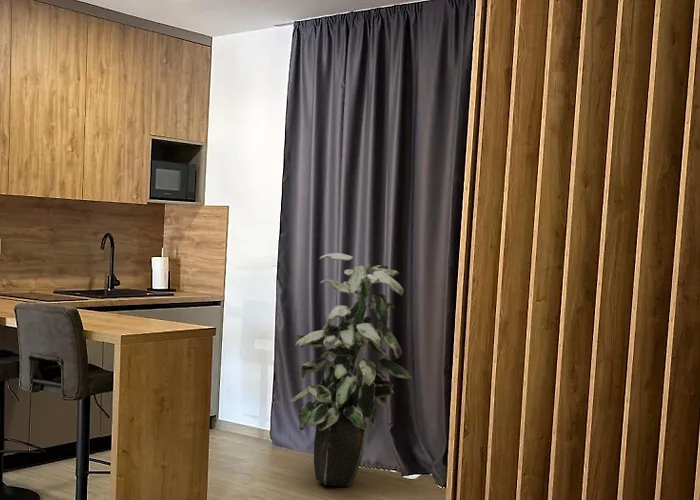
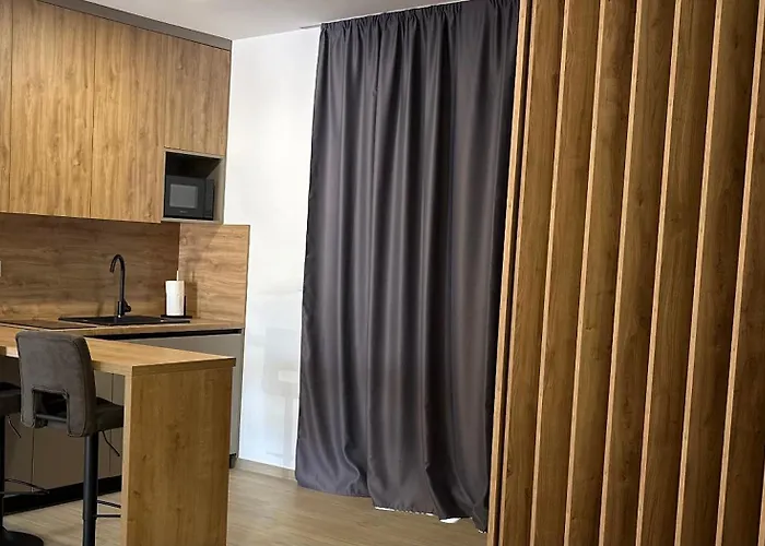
- indoor plant (345, 367)
